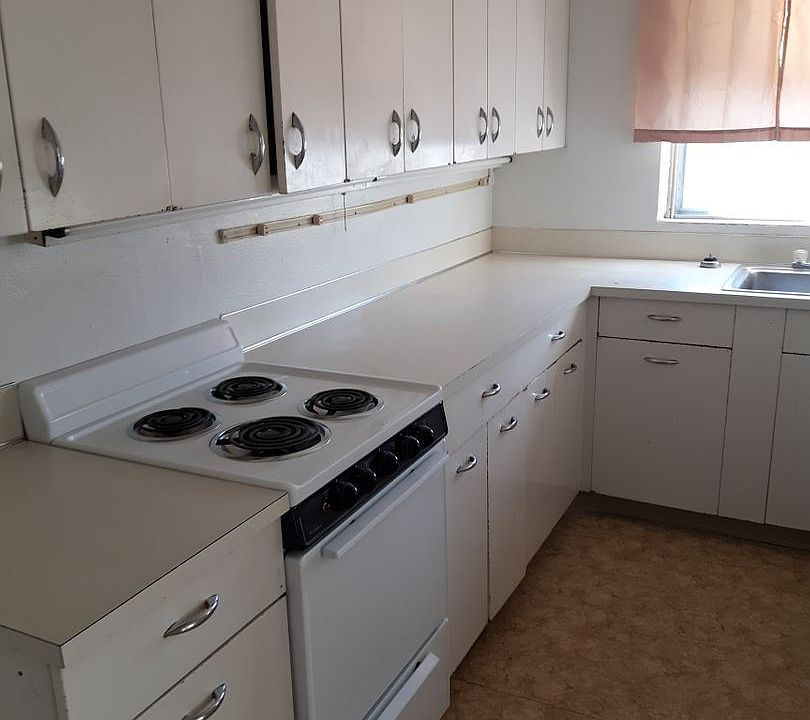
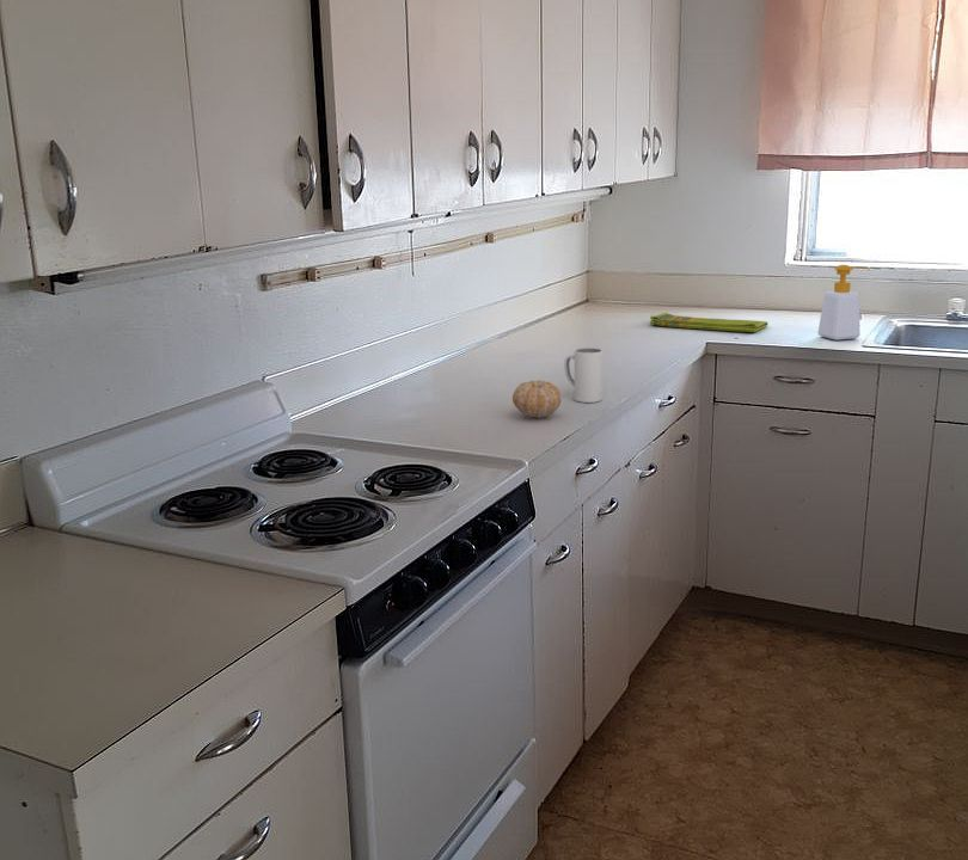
+ mug (582, 374)
+ dish towel (707, 320)
+ soap bottle (846, 301)
+ fruit (537, 399)
